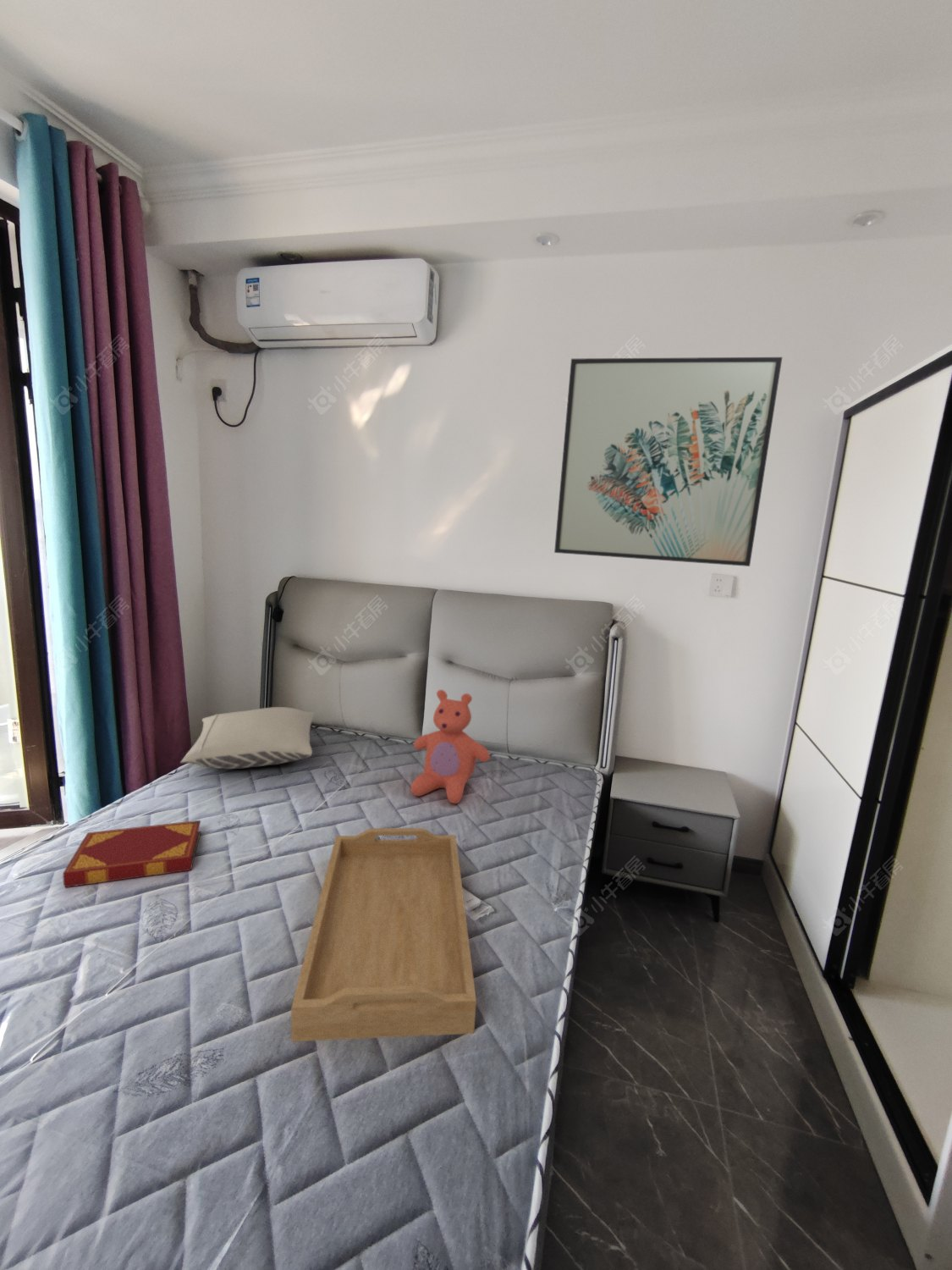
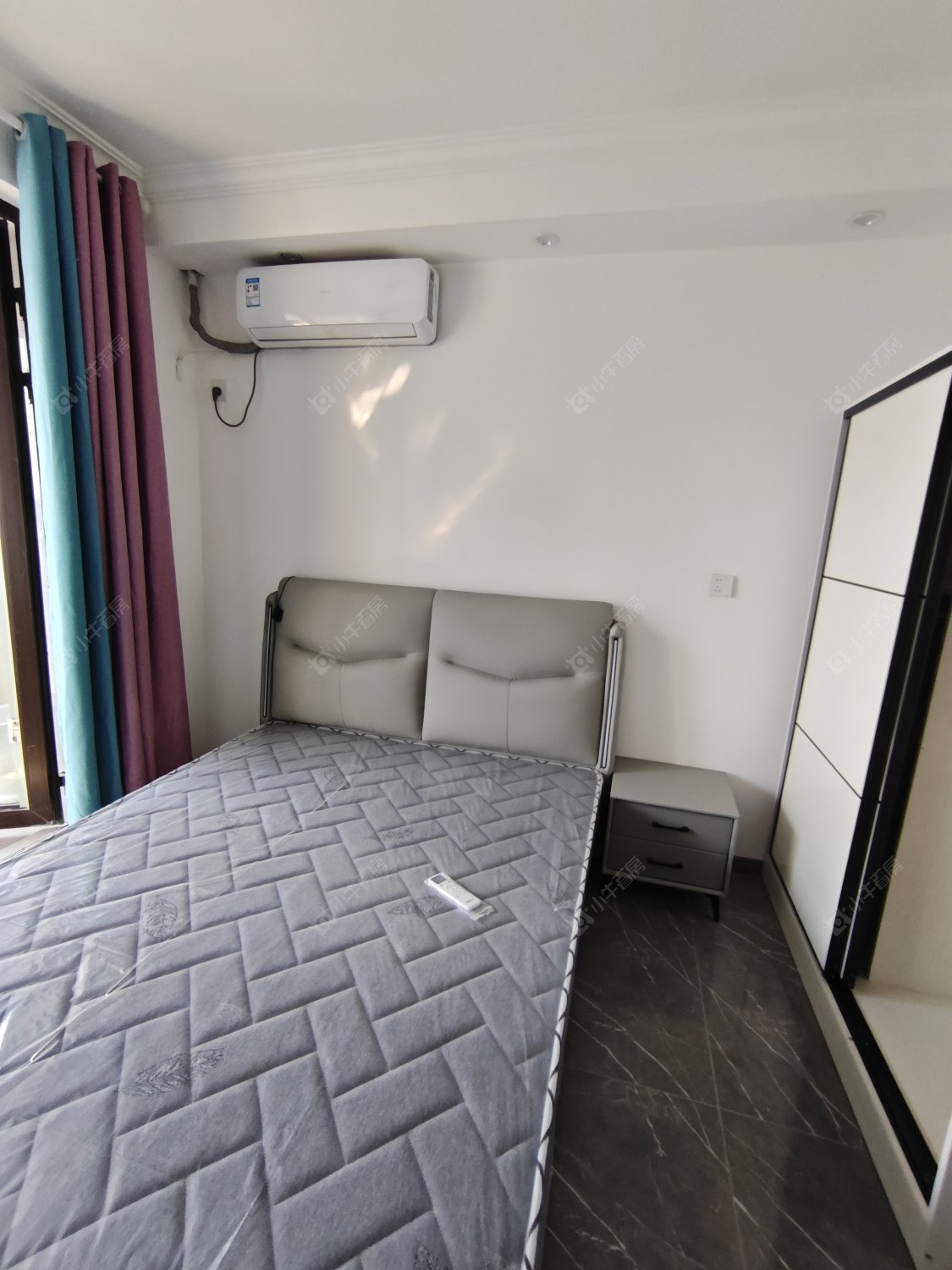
- wall art (659, 462)
- serving tray (392, 911)
- pillow (255, 736)
- teddy bear (447, 743)
- hardback book (138, 851)
